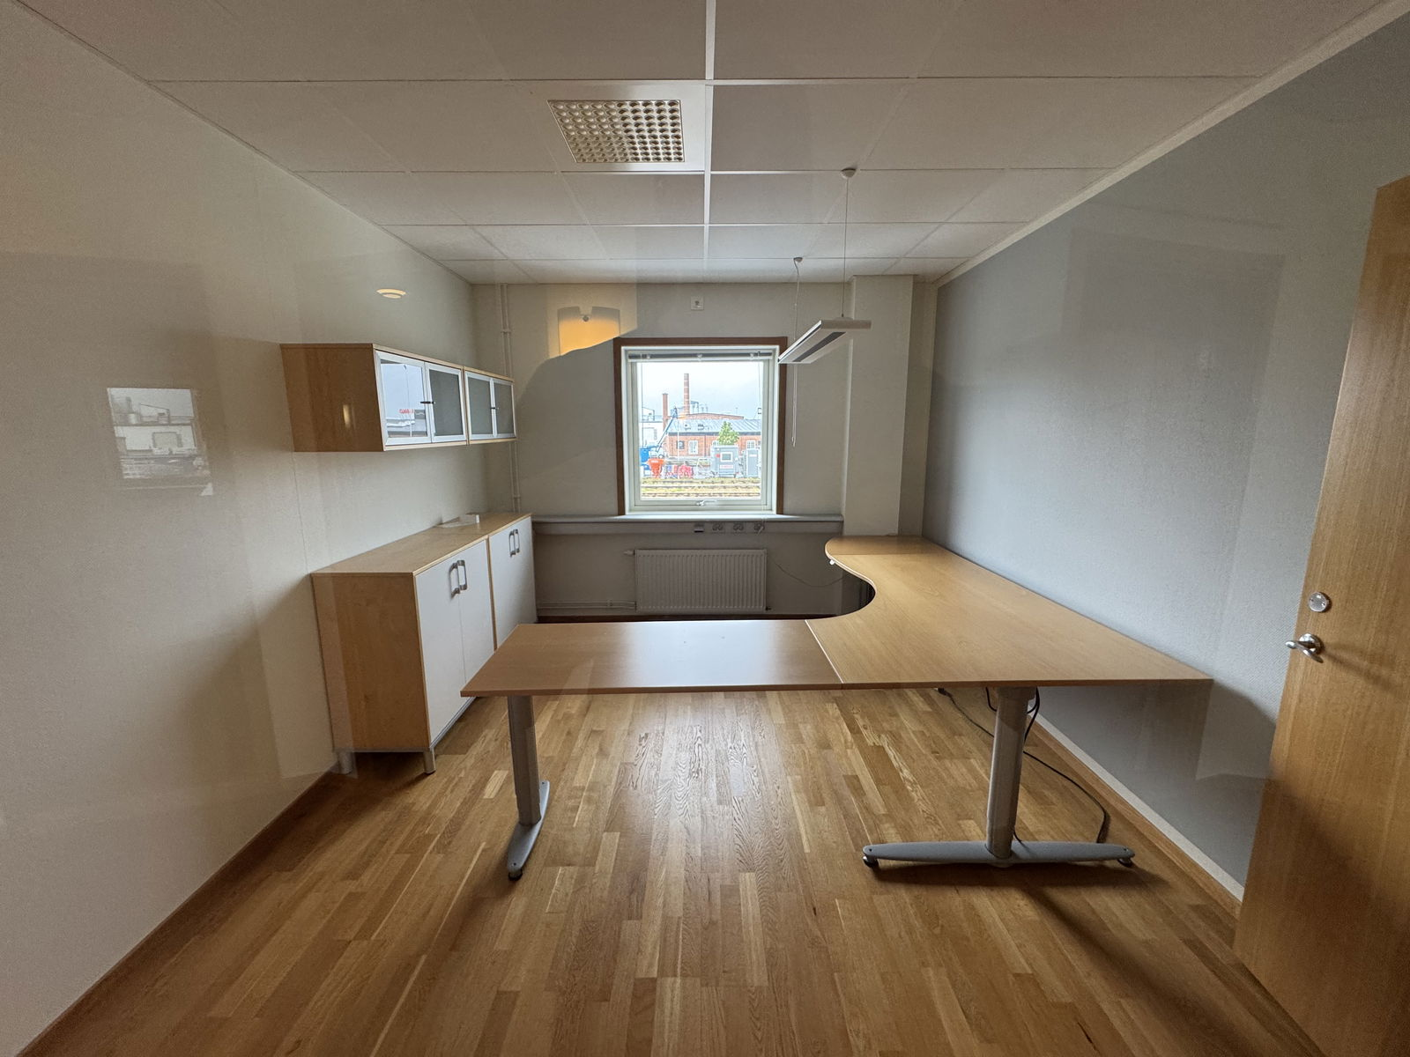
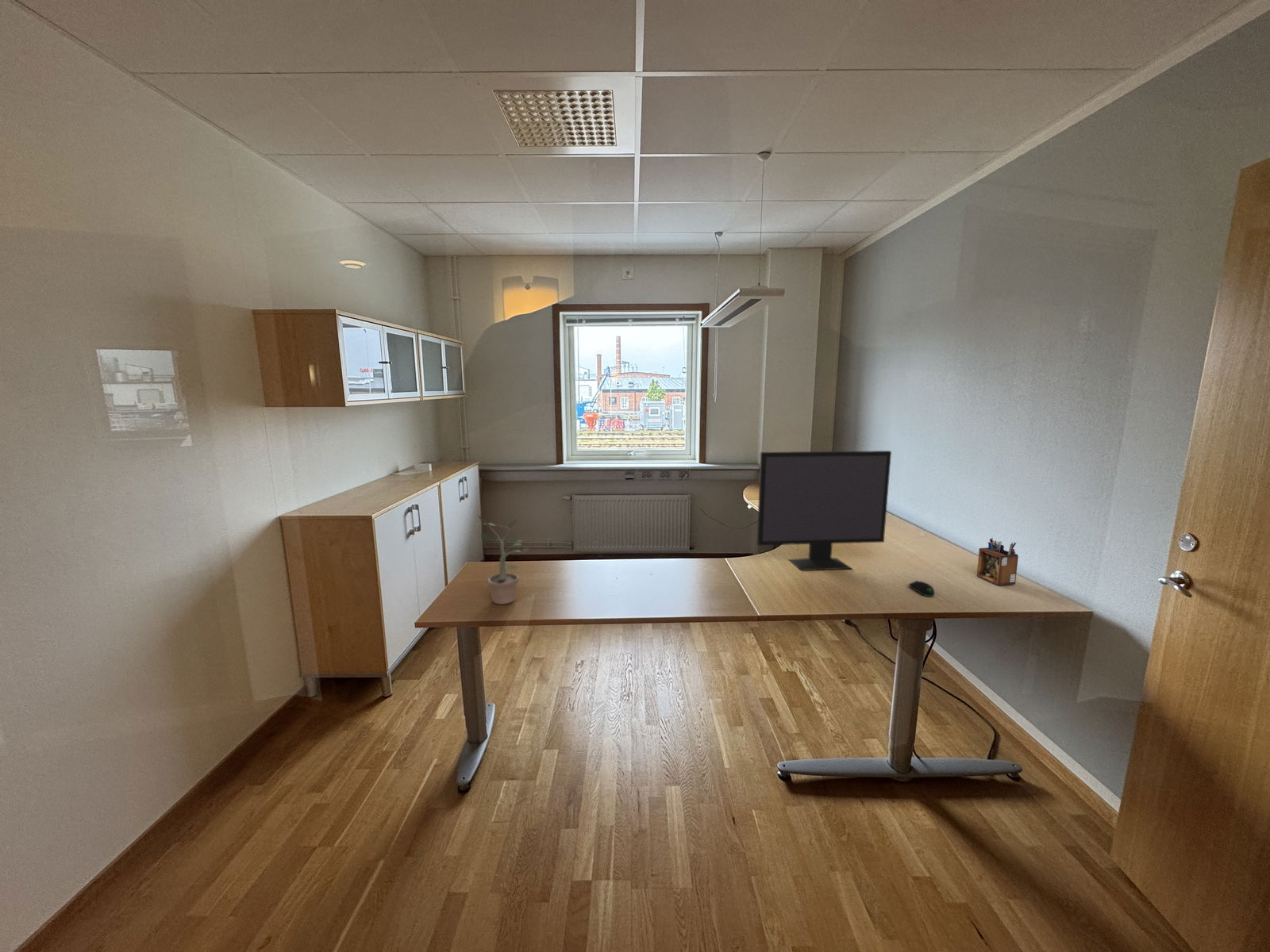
+ computer mouse (922, 586)
+ desk organizer (997, 560)
+ monitor (822, 509)
+ potted plant (504, 555)
